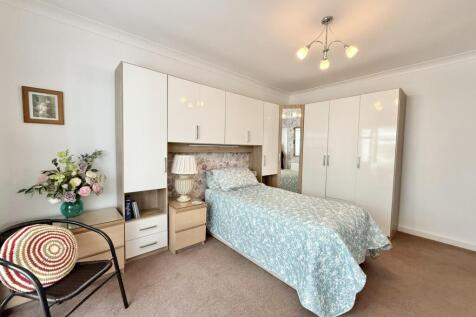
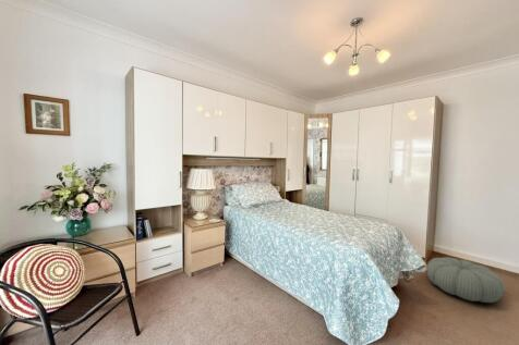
+ pouf (462, 278)
